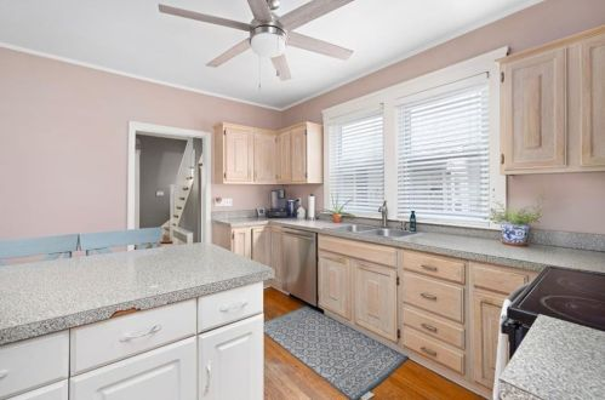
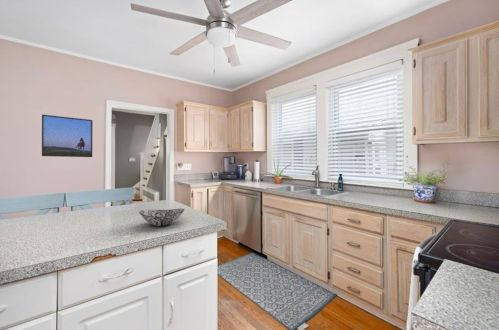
+ decorative bowl (162, 217)
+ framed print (68, 137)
